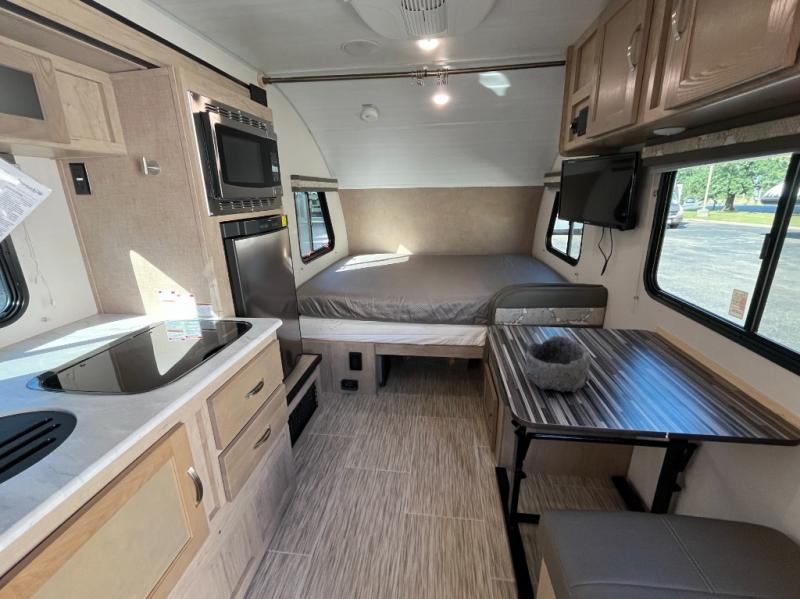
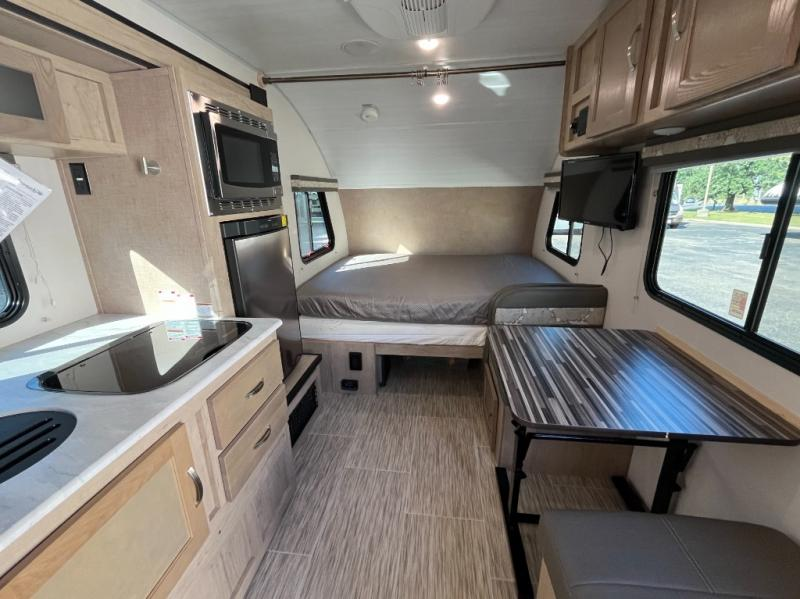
- bowl (556, 364)
